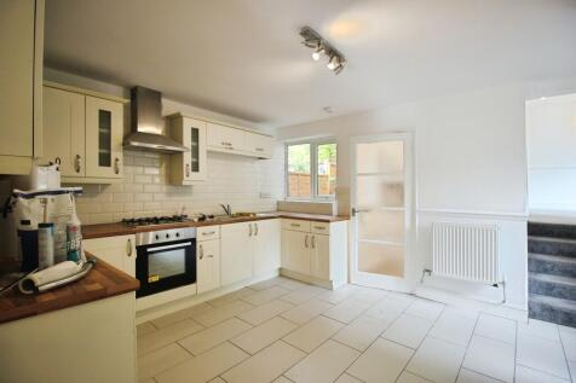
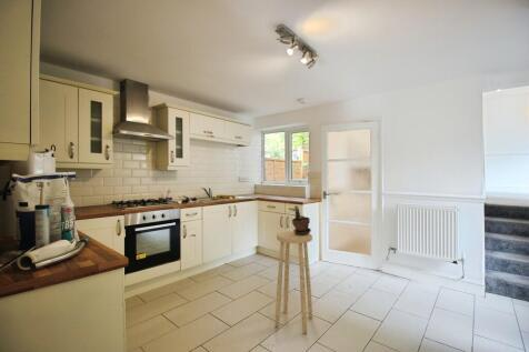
+ potted plant (301, 219)
+ stool (300, 278)
